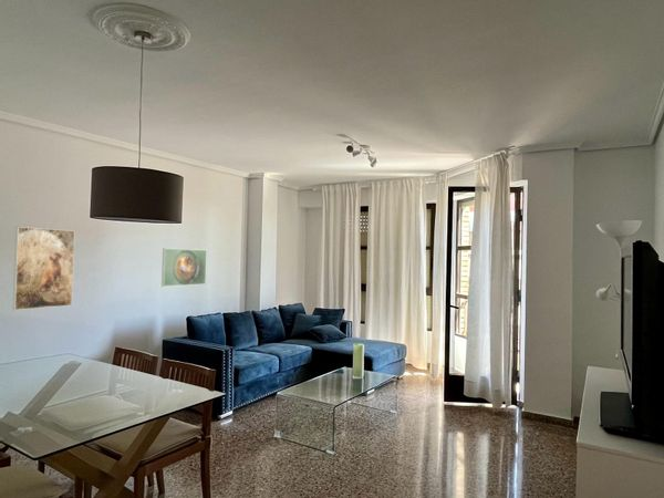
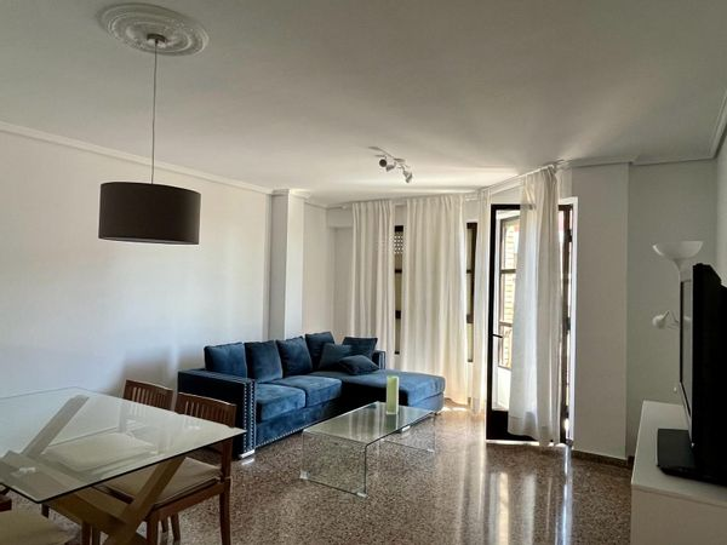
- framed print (45, 268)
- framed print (185, 267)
